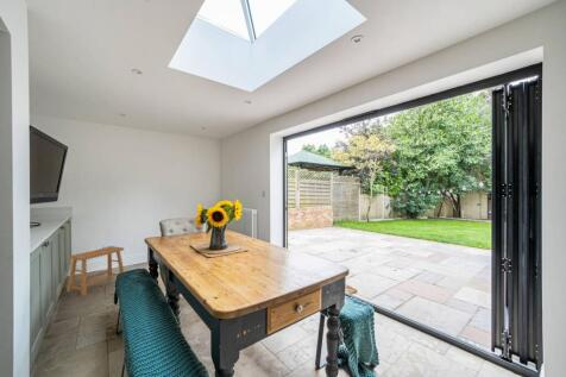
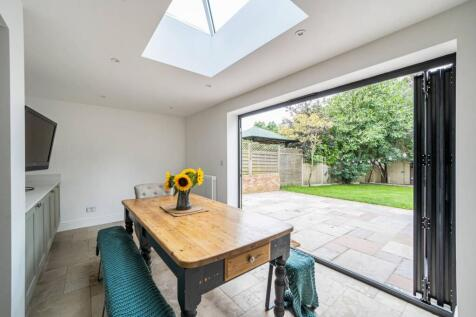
- stool (100, 272)
